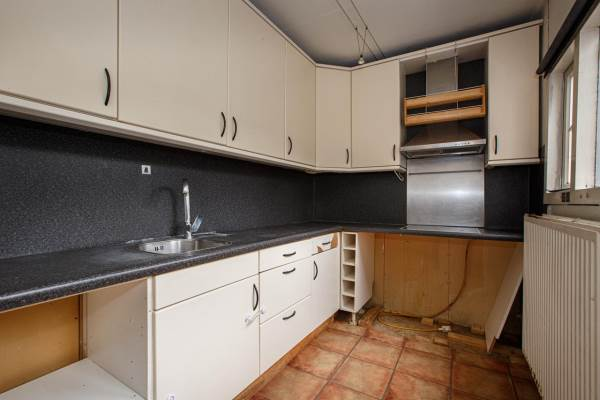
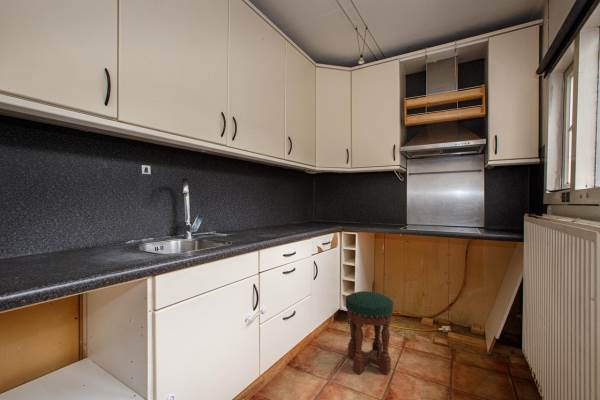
+ stool (368, 324)
